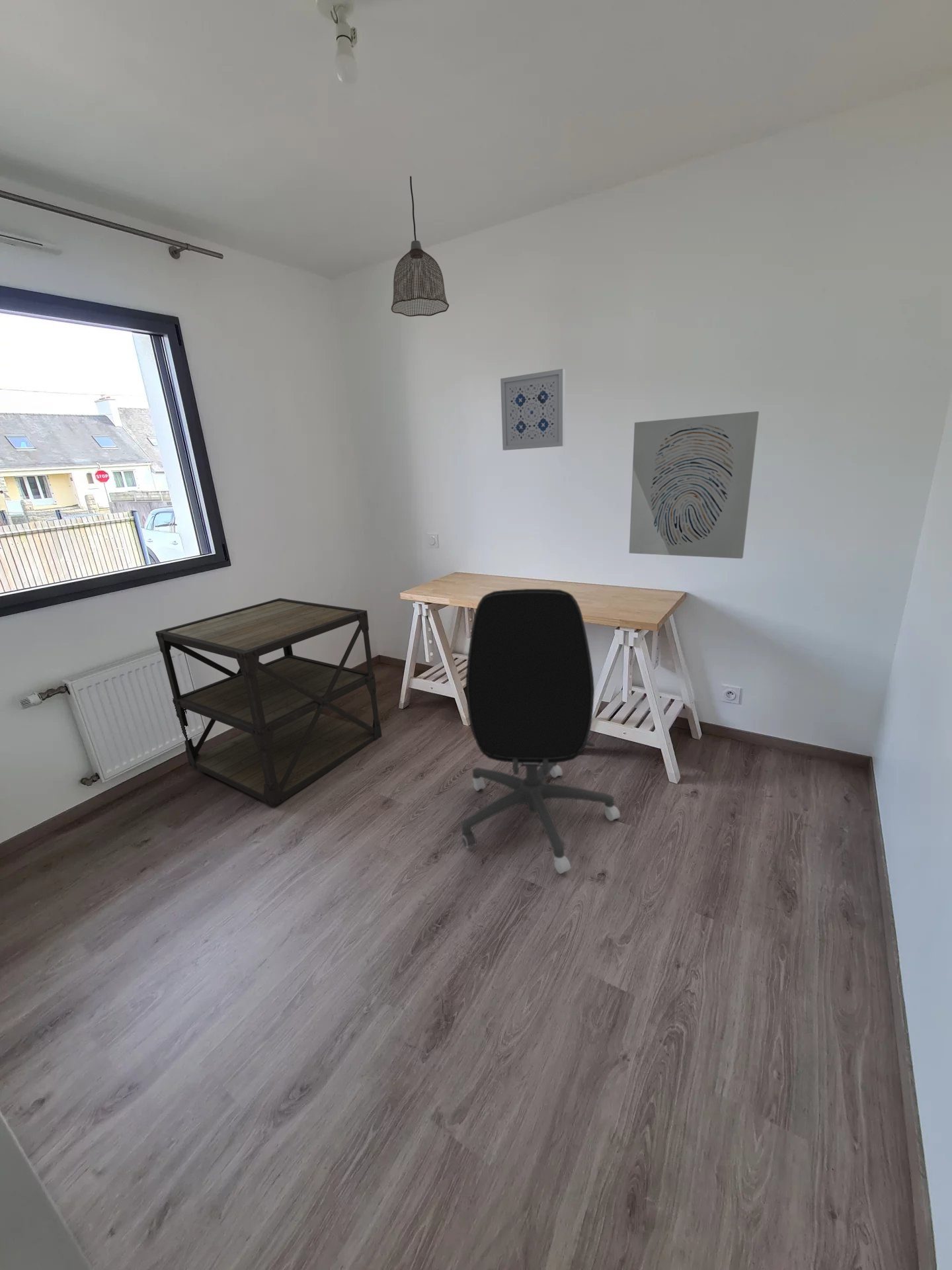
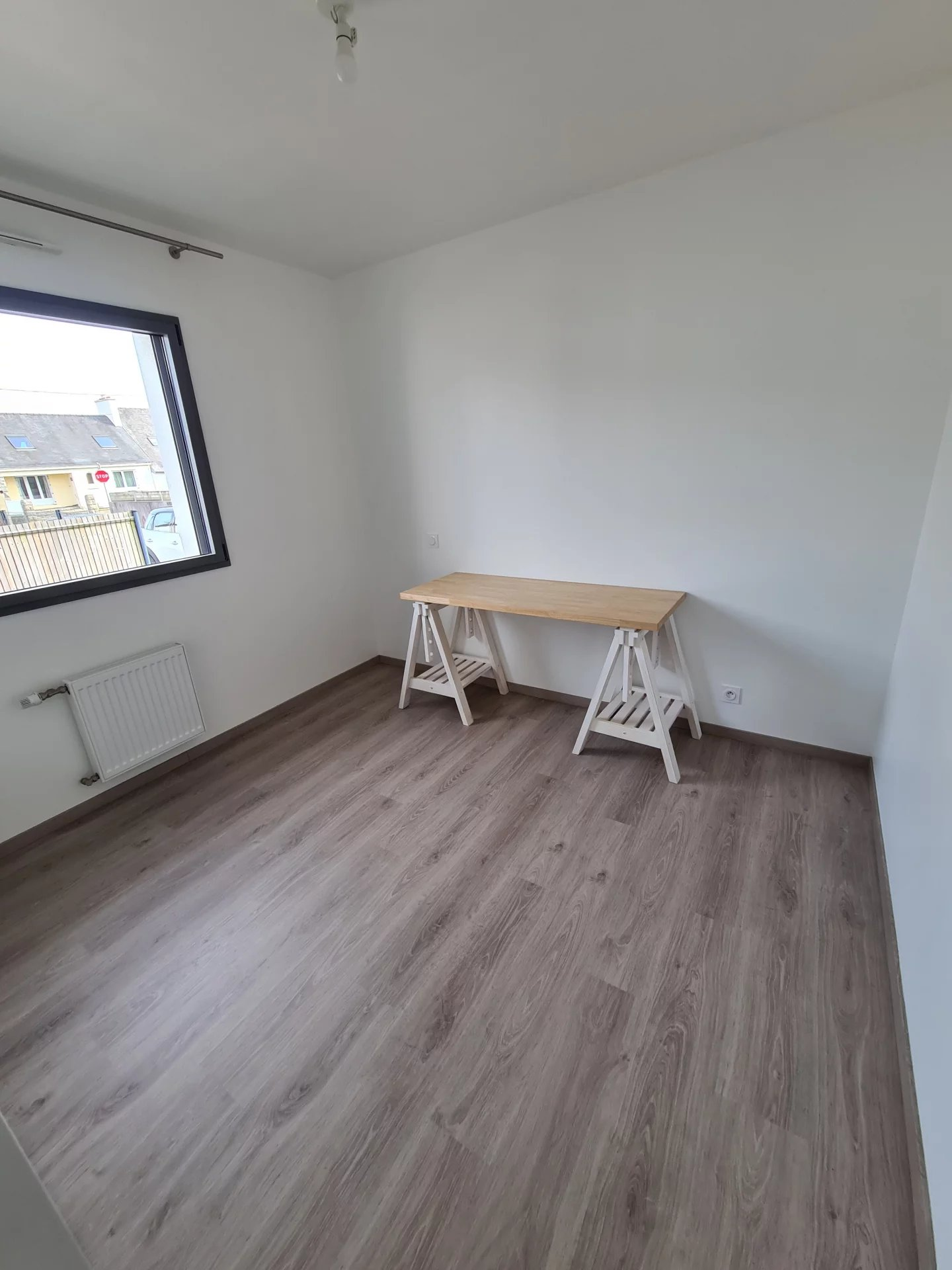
- office chair (541, 703)
- wall art (688, 489)
- wall art (532, 411)
- shelving unit (277, 689)
- pendant lamp (415, 245)
